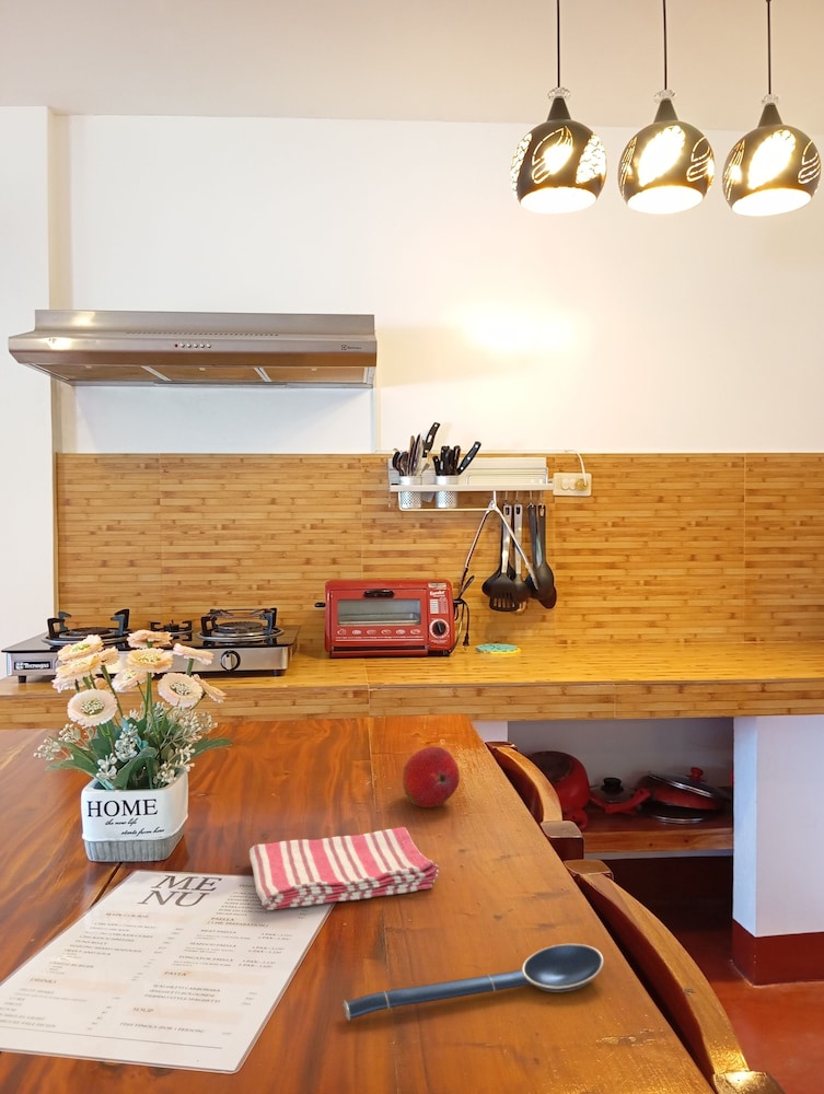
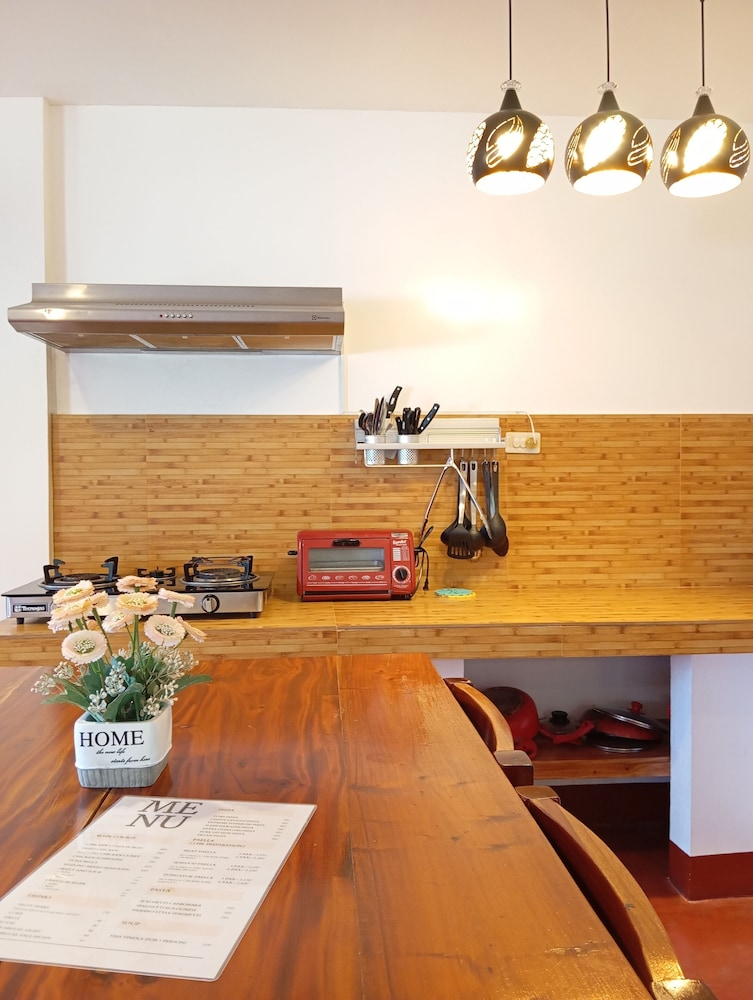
- spoon (476, 978)
- dish towel (339, 861)
- fruit (428, 775)
